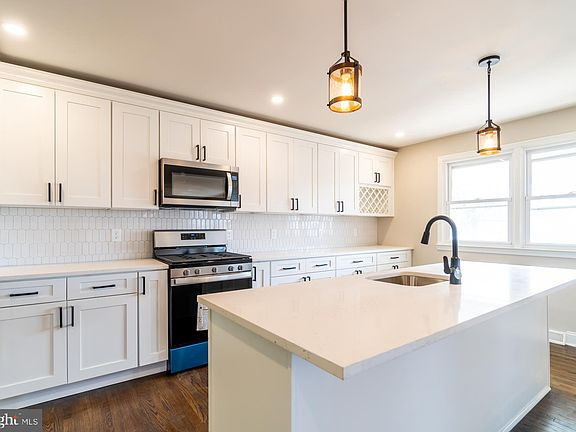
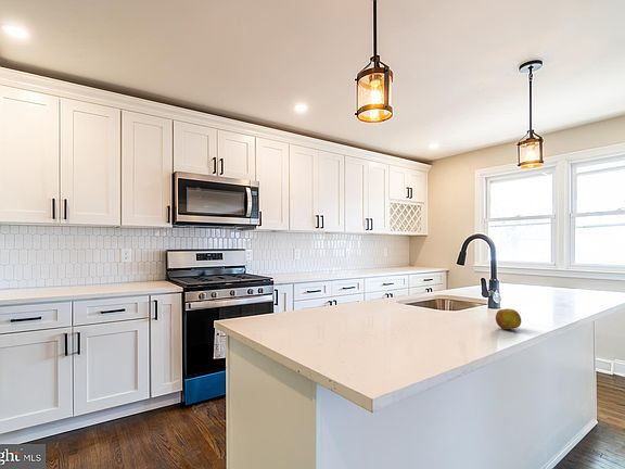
+ fruit (508, 318)
